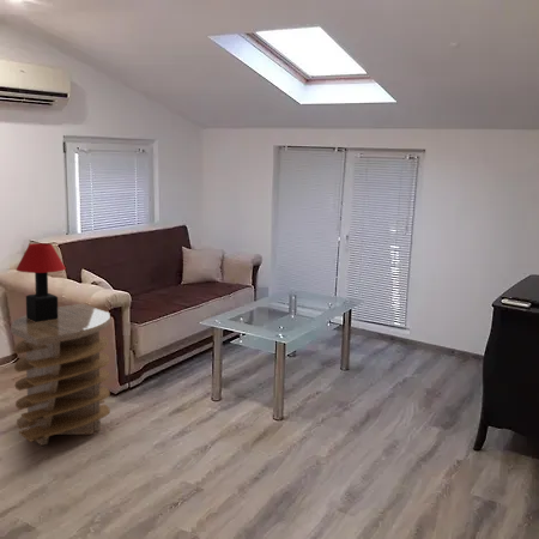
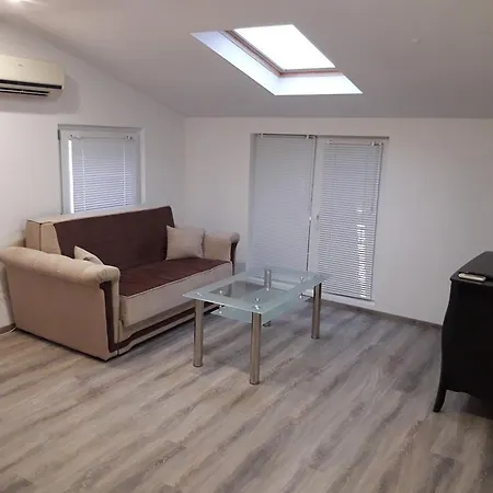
- table lamp (41, 280)
- side table (63, 376)
